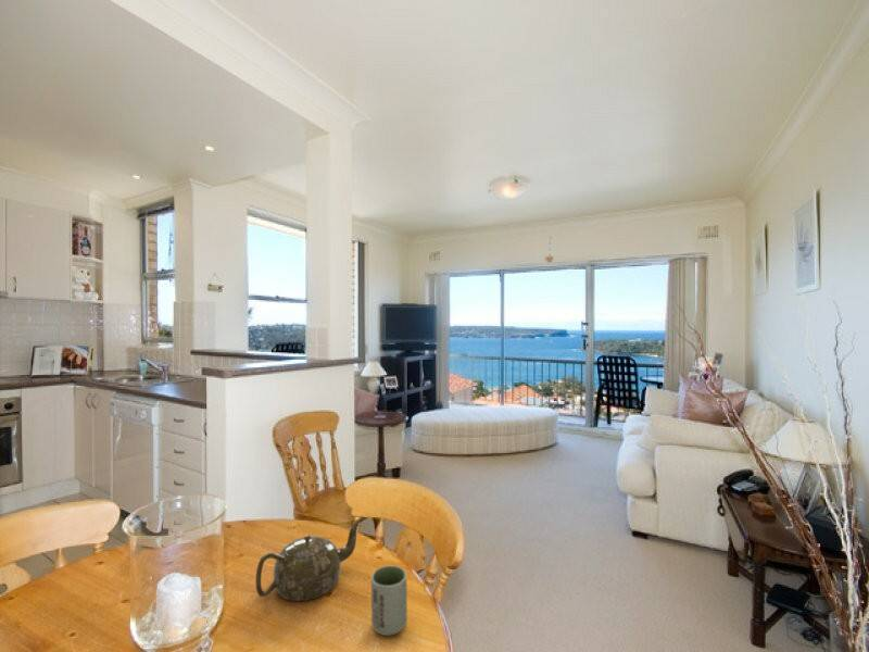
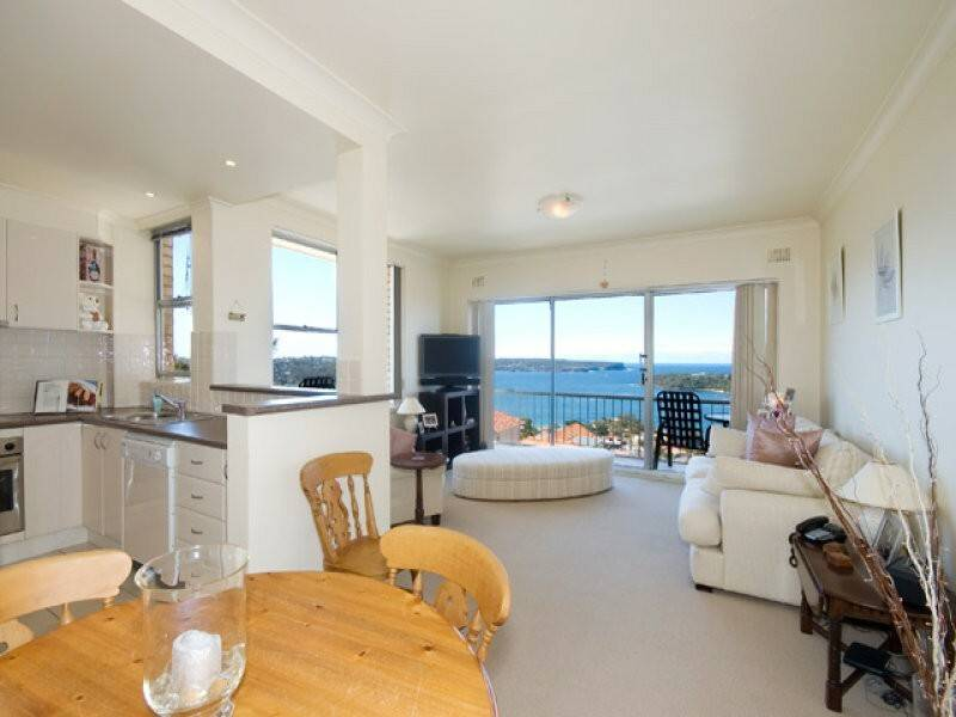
- cup (389, 600)
- teapot (313, 556)
